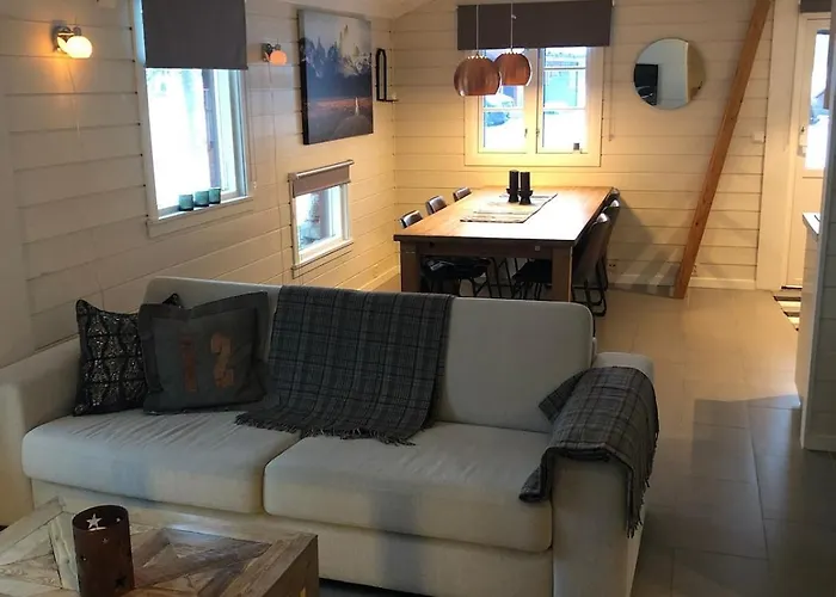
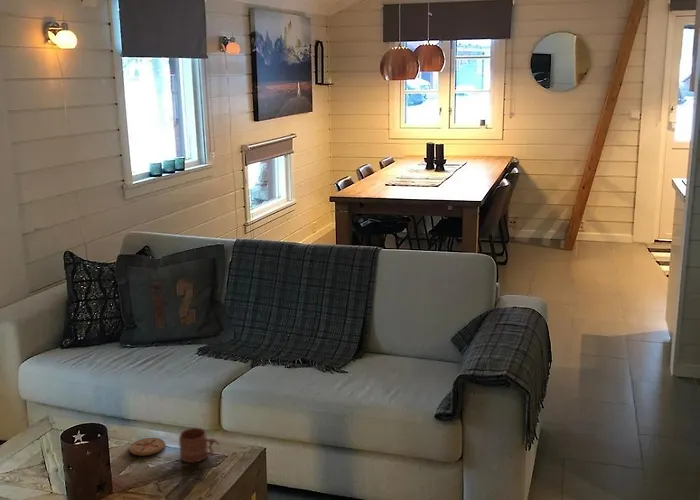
+ mug (199, 446)
+ coaster (147, 446)
